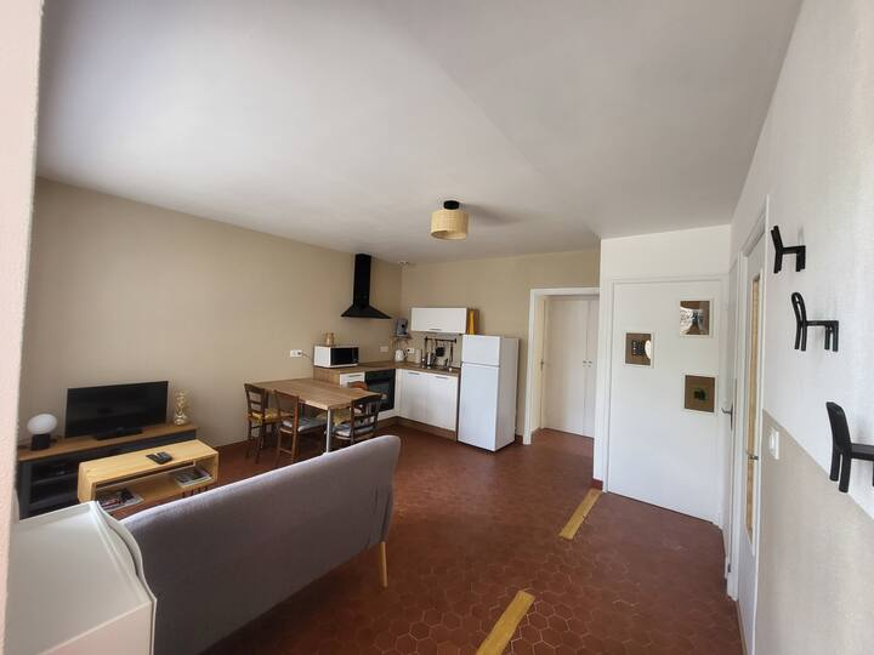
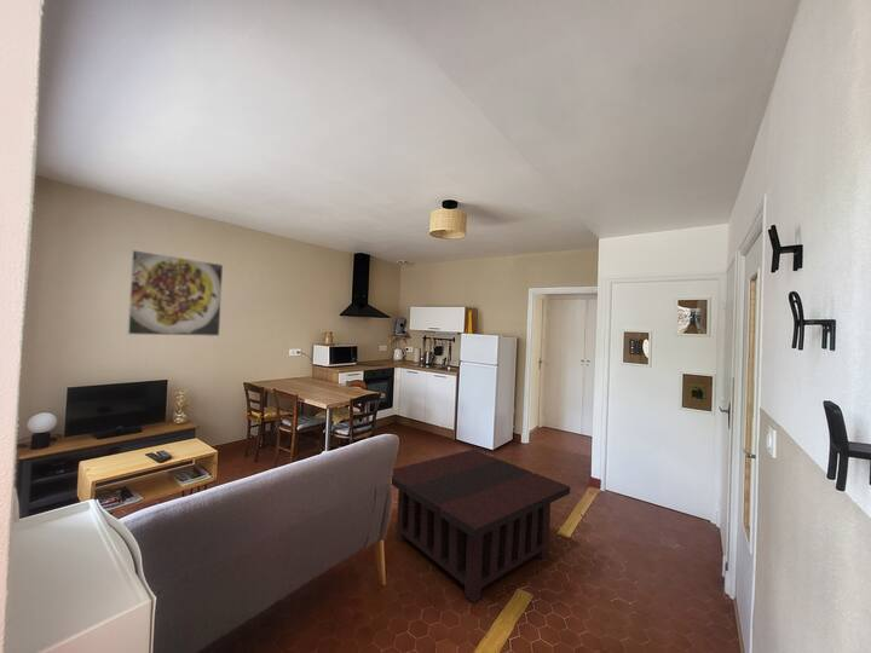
+ coffee table (472, 512)
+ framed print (179, 296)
